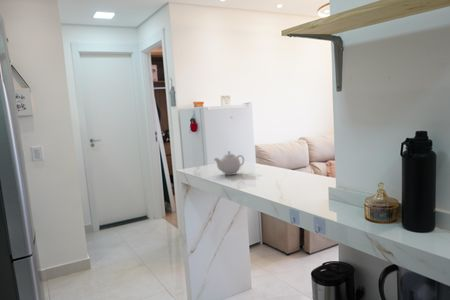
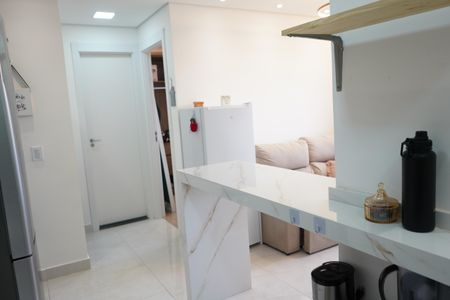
- teapot (229, 162)
